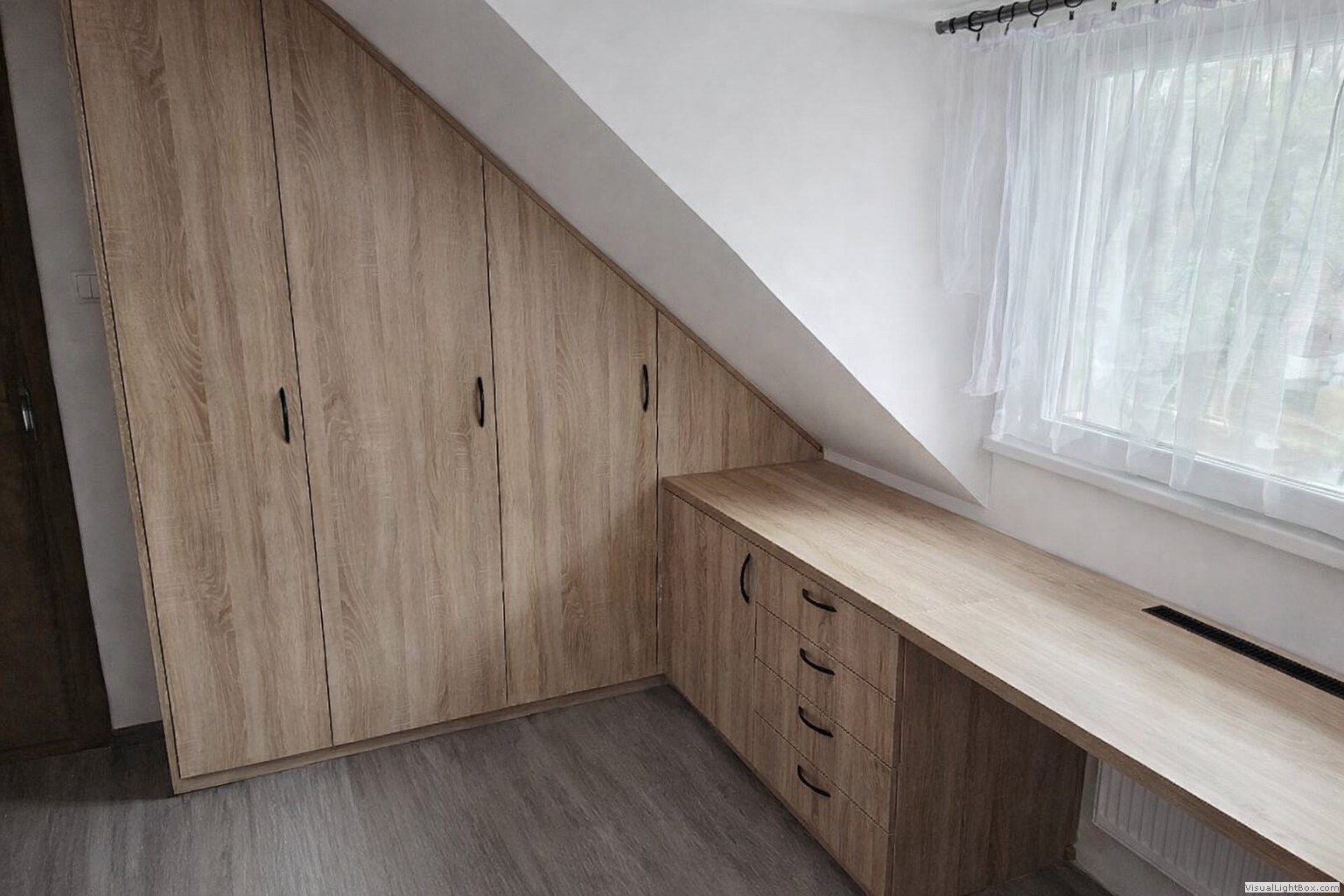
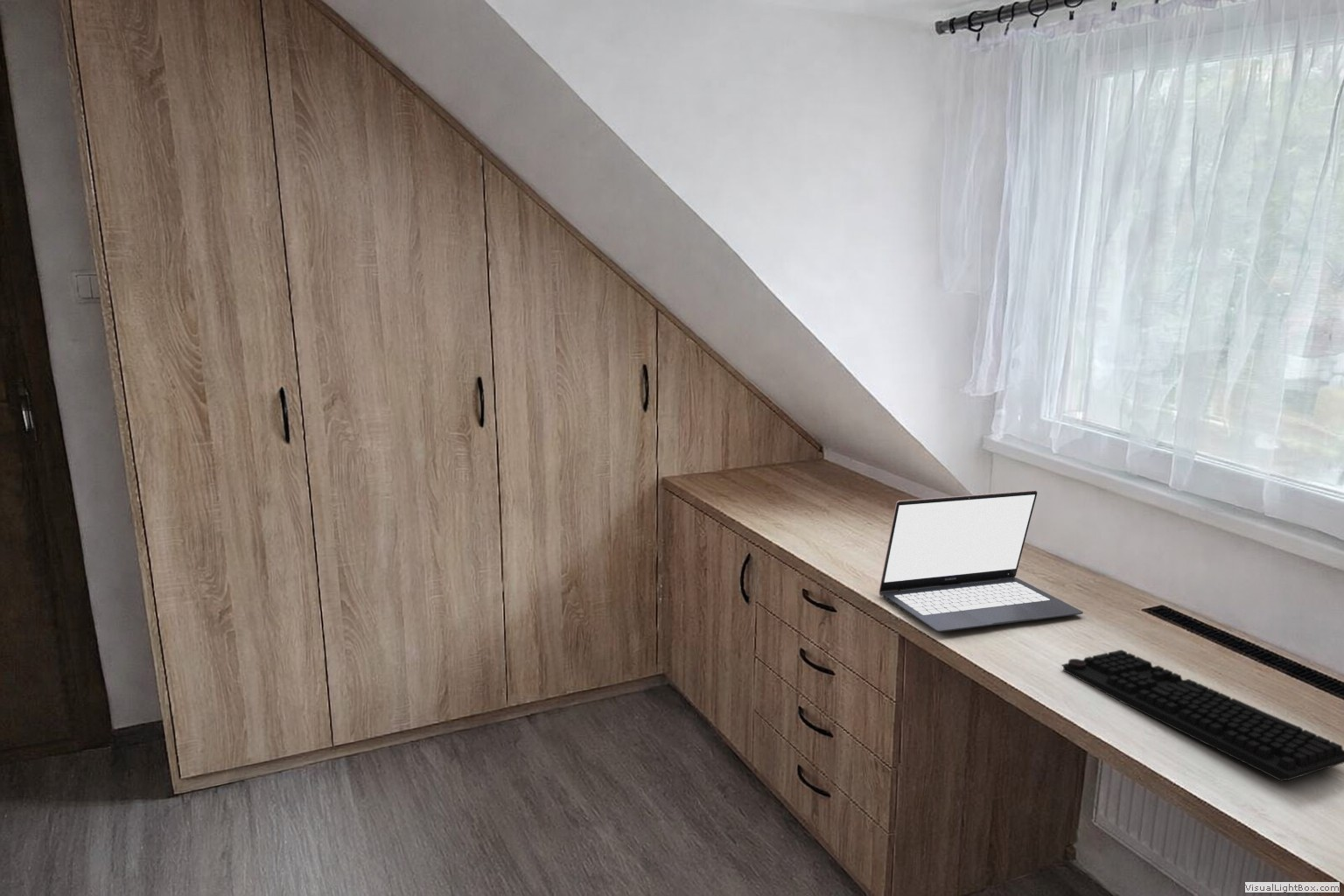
+ laptop (982, 554)
+ keyboard (1193, 706)
